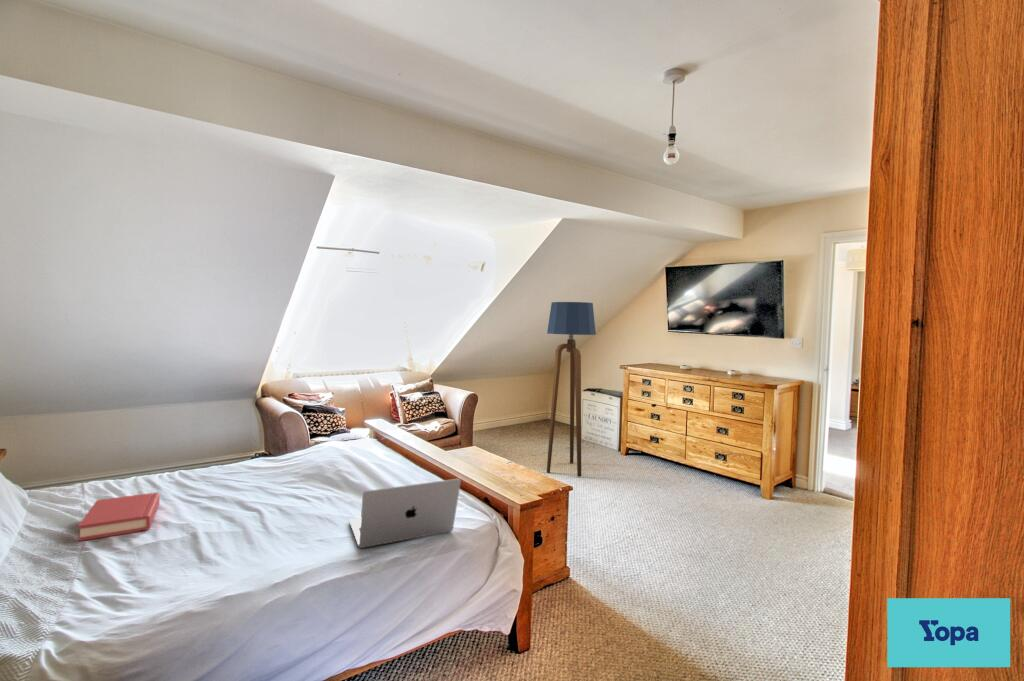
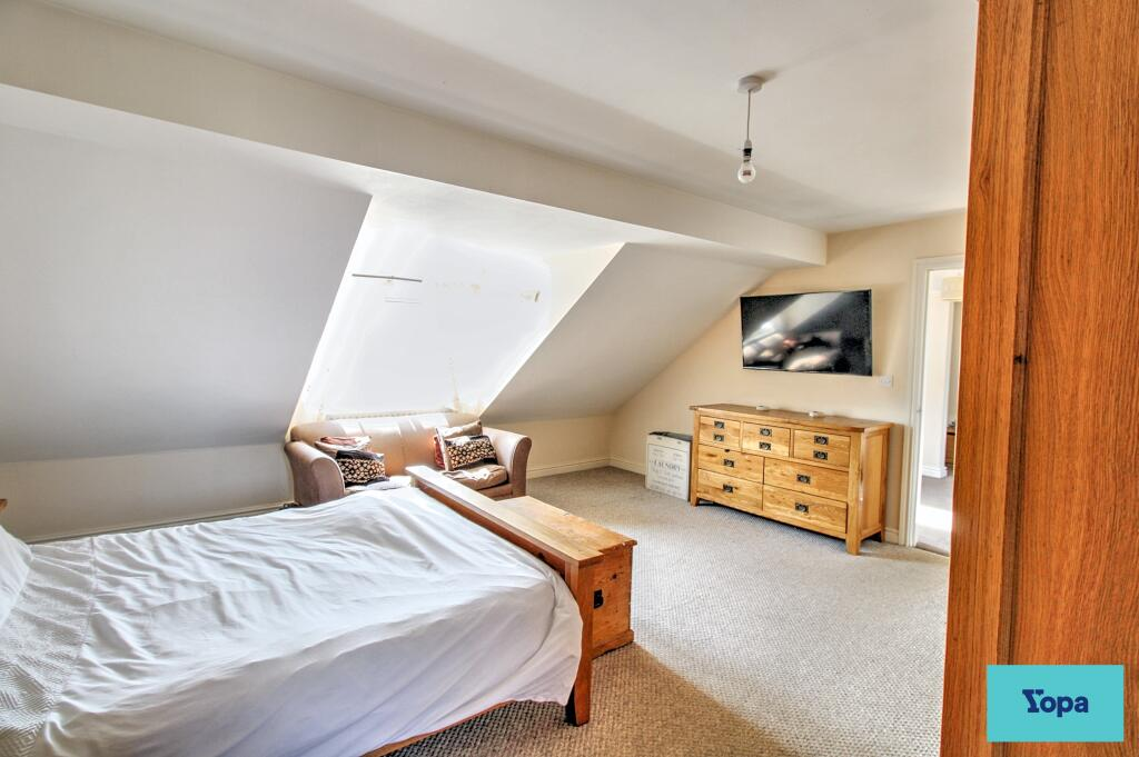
- hardback book (122, 514)
- laptop (402, 501)
- floor lamp (570, 386)
